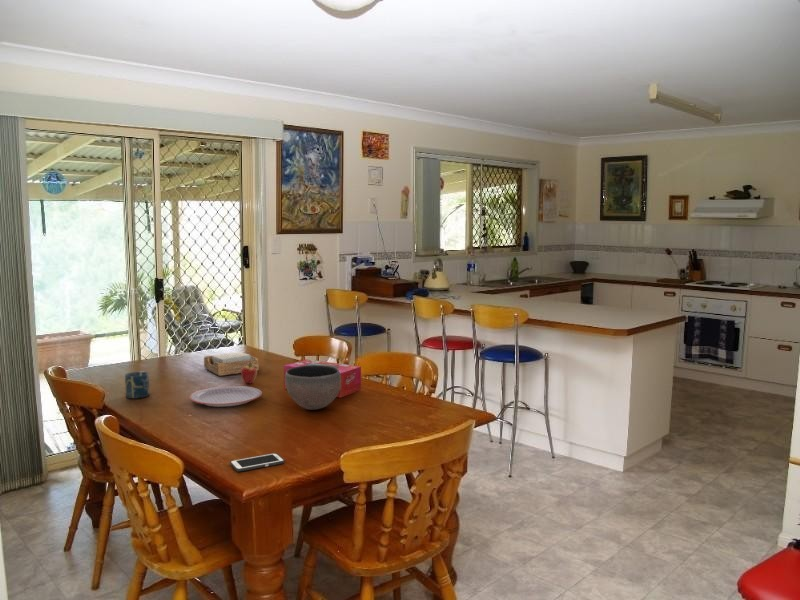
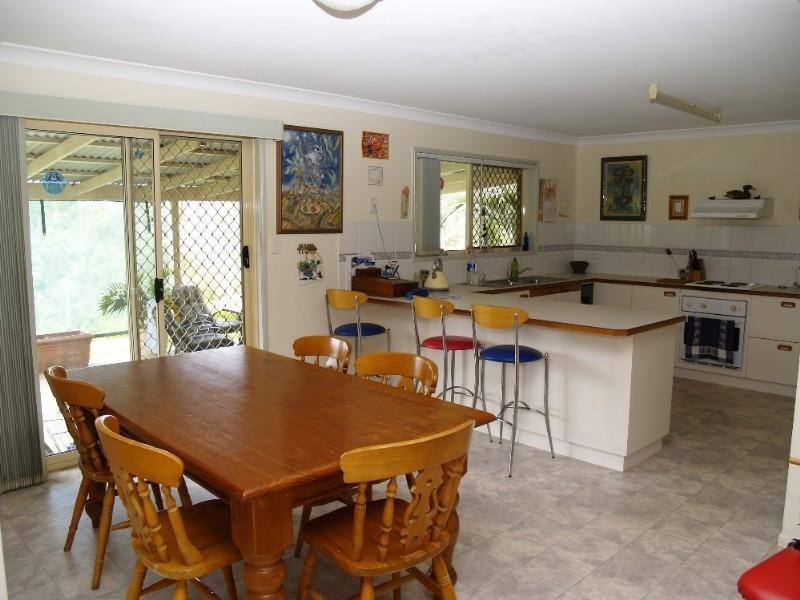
- napkin holder (231, 361)
- plate (226, 397)
- bowl (313, 389)
- cell phone (257, 462)
- cup (139, 385)
- fruit (249, 371)
- tissue box (323, 365)
